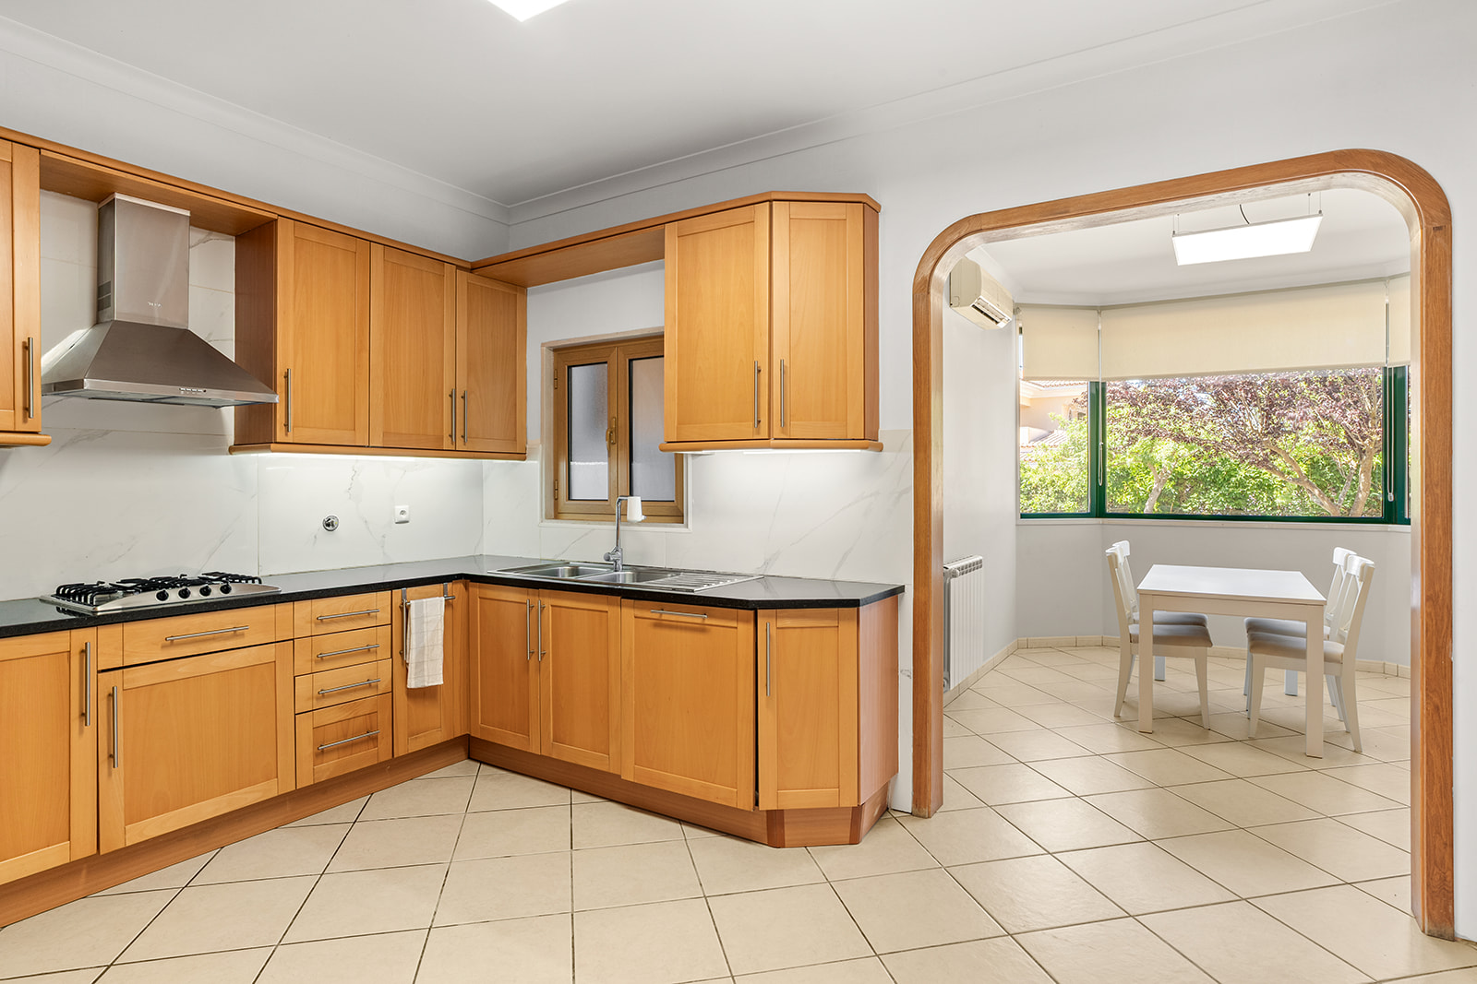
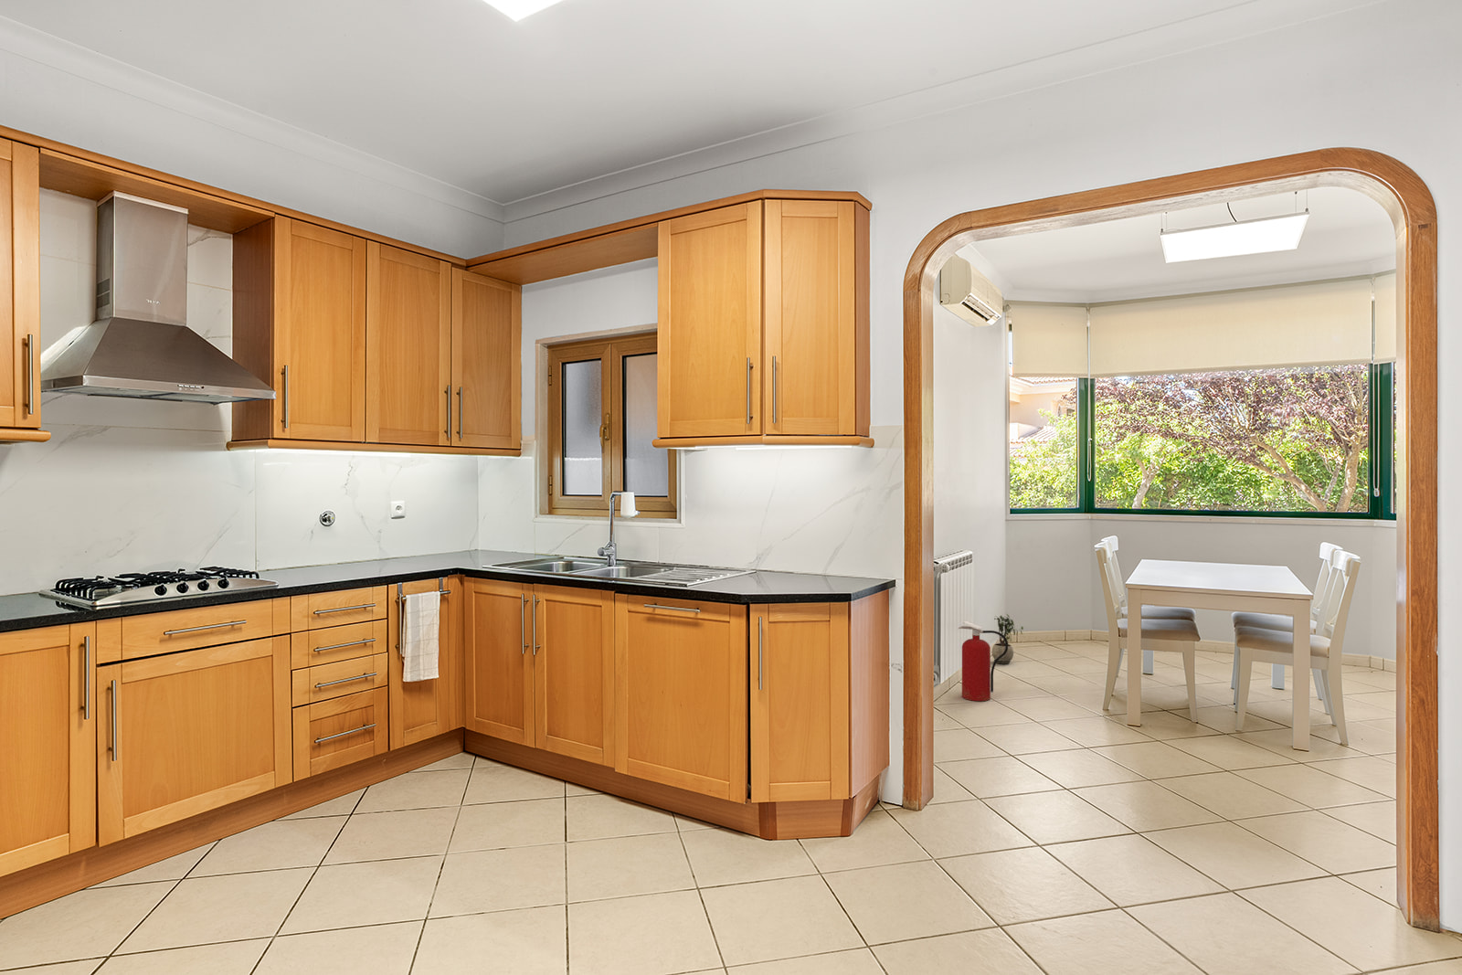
+ fire extinguisher (982, 659)
+ potted plant (1006, 638)
